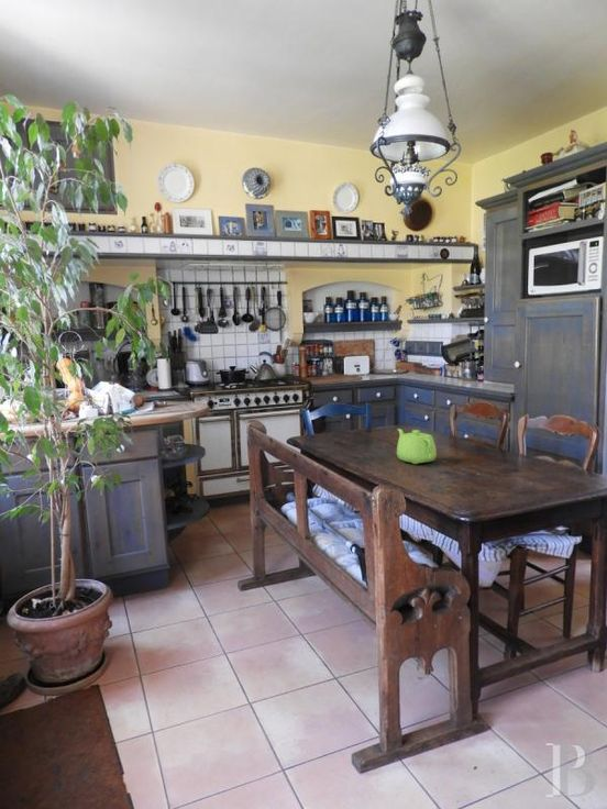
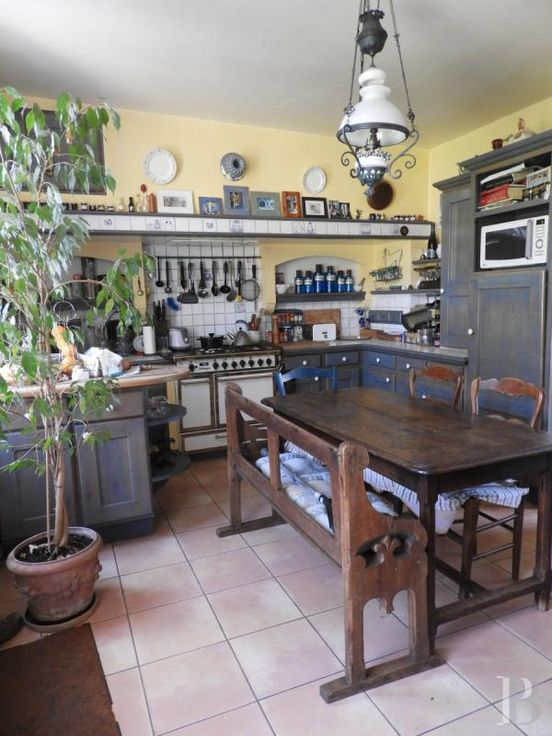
- teapot (413, 445)
